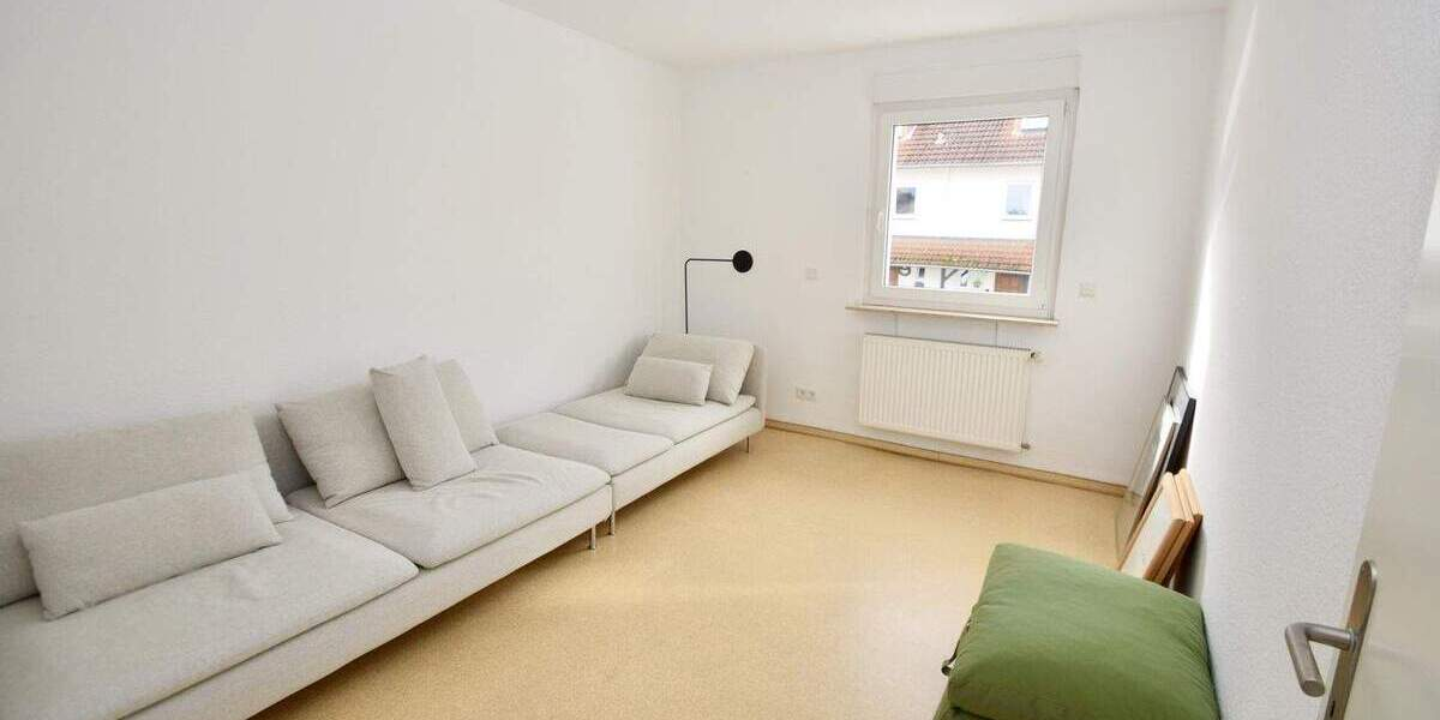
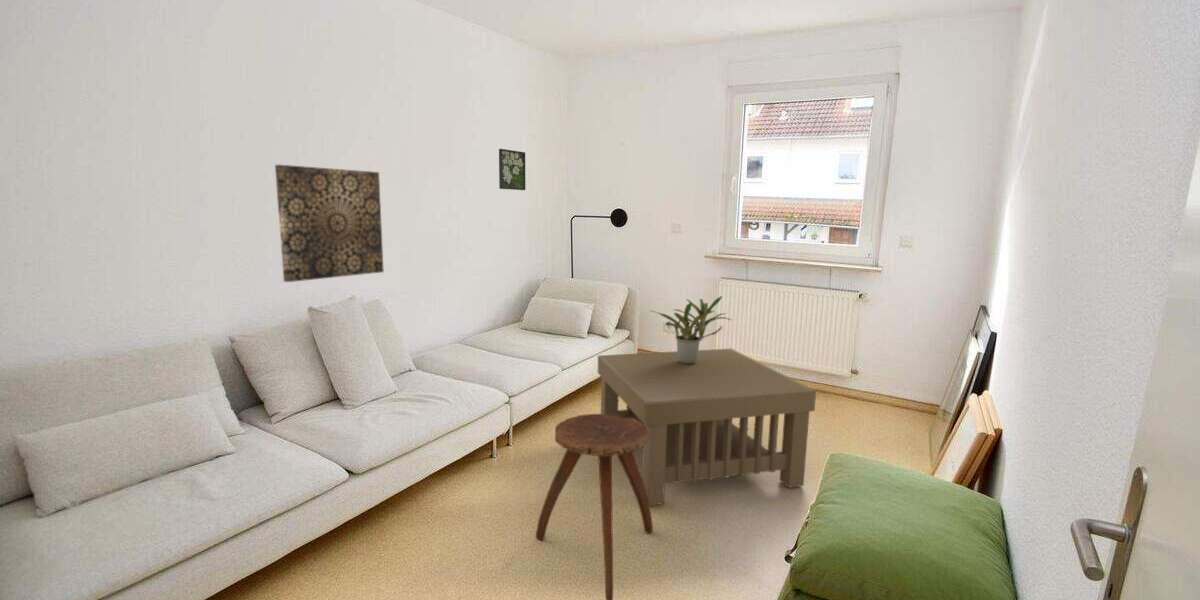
+ wall art (334, 223)
+ stool (600, 487)
+ potted plant (695, 329)
+ coffee table (694, 415)
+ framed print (512, 170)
